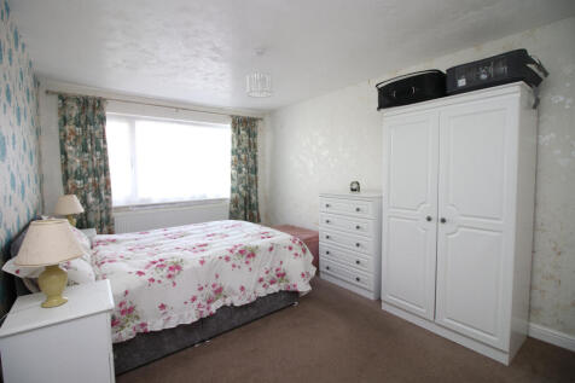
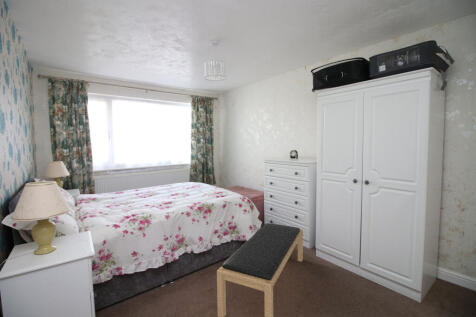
+ bench (268, 262)
